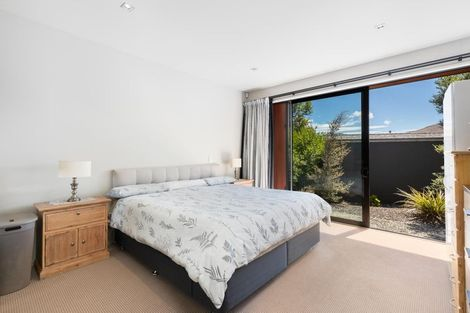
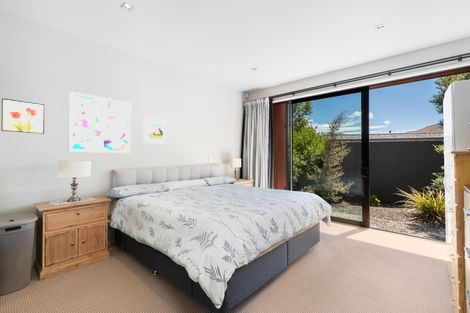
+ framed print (155, 131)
+ wall art (102, 125)
+ wall art (23, 116)
